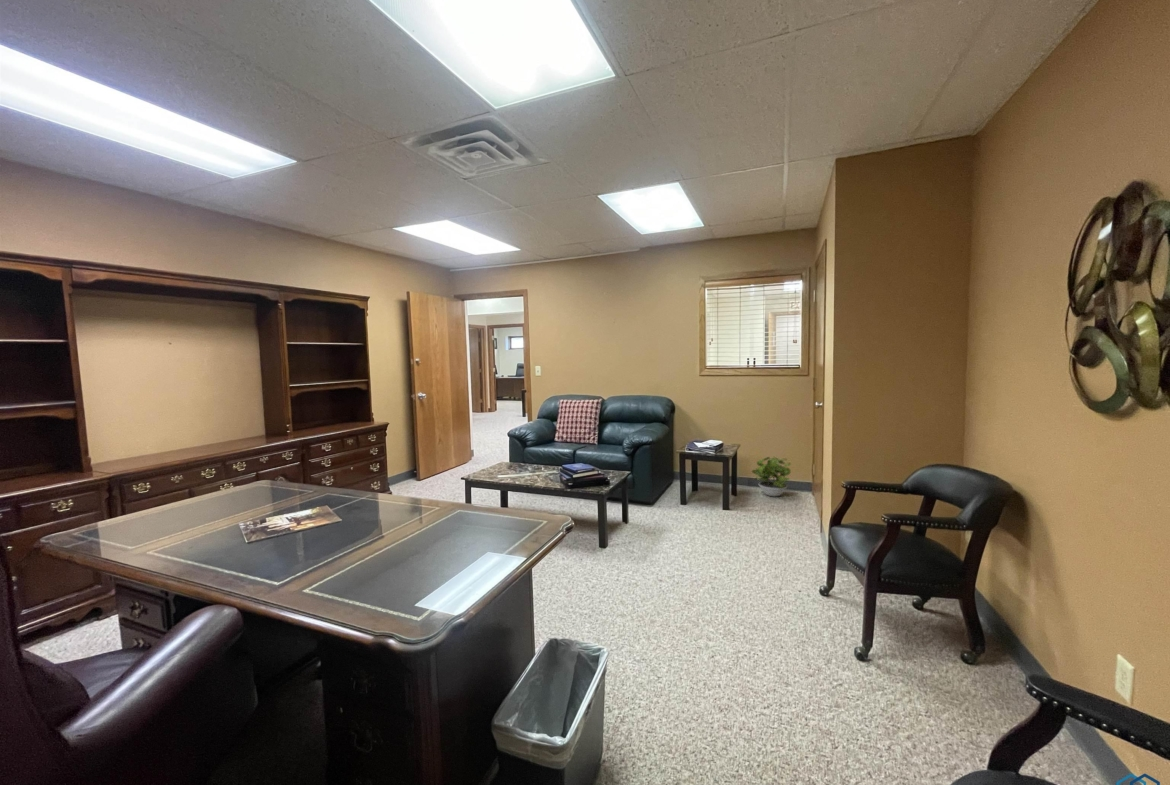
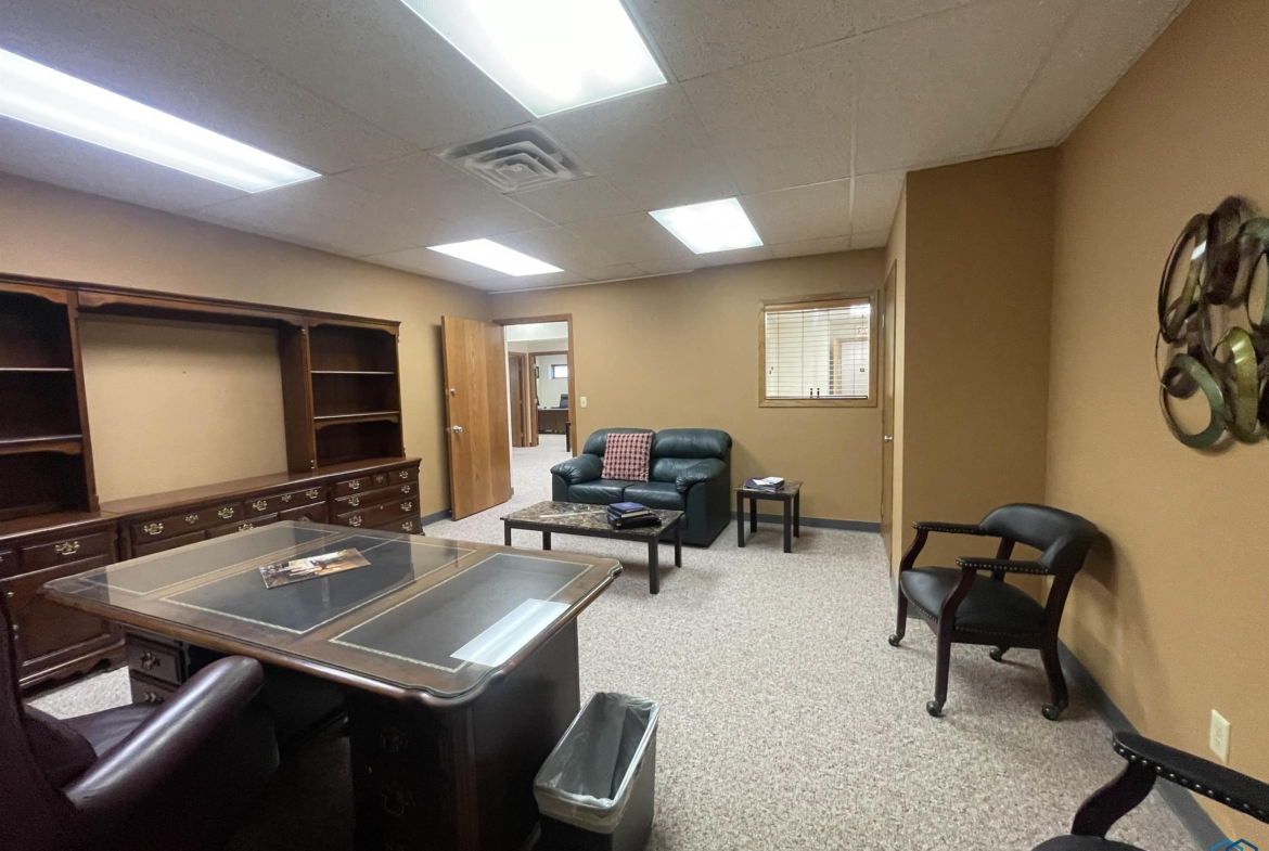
- potted plant (771, 474)
